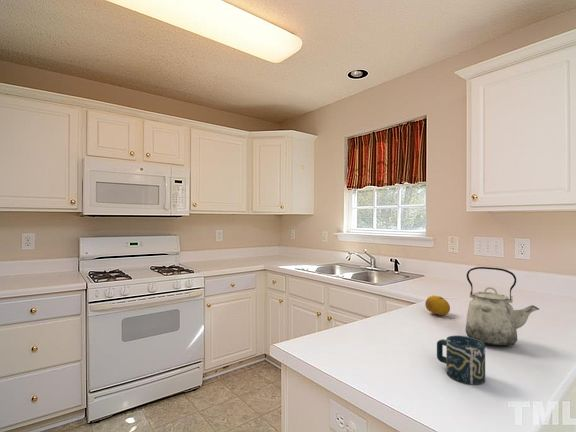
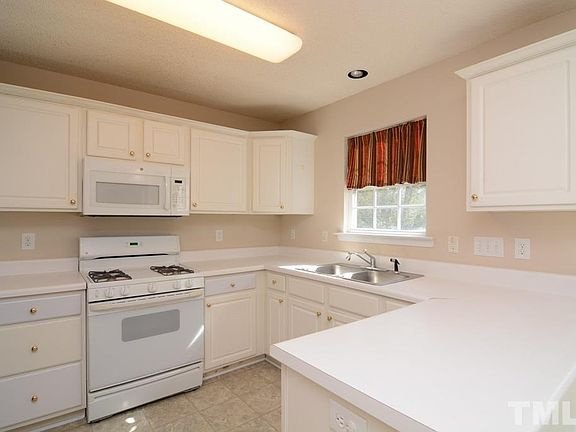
- kettle (500, 305)
- fruit (437, 305)
- cup (459, 356)
